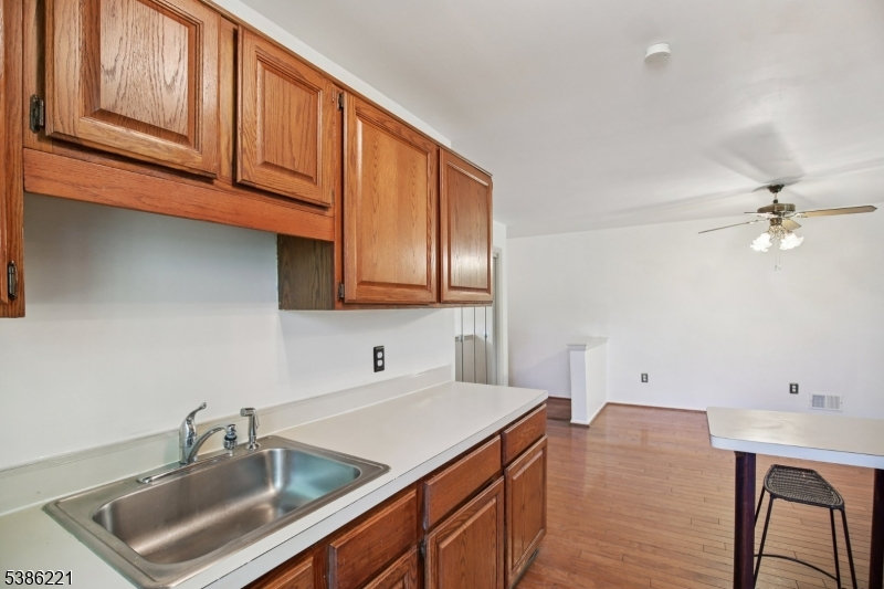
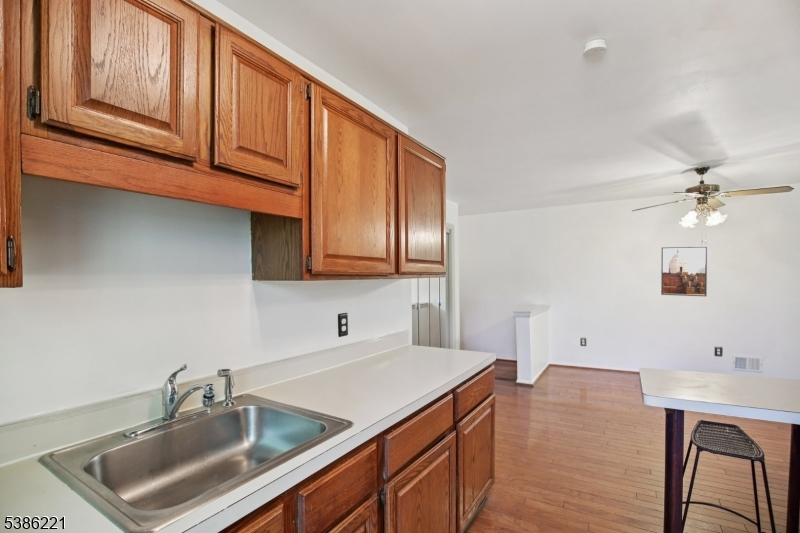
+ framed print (683, 271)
